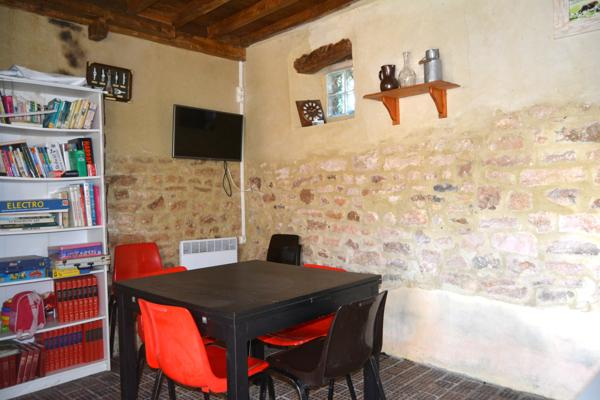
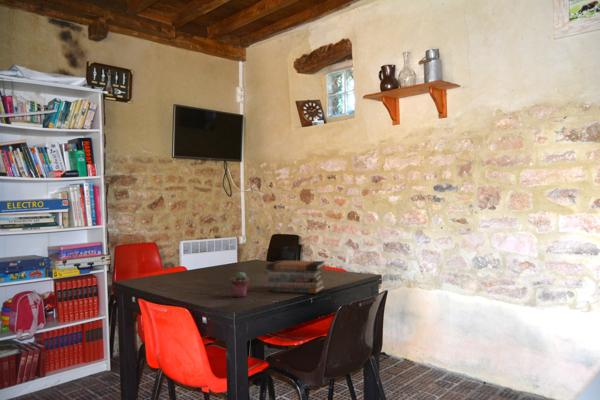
+ book stack (296, 276)
+ potted succulent (240, 283)
